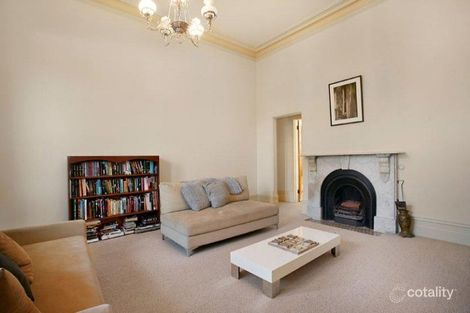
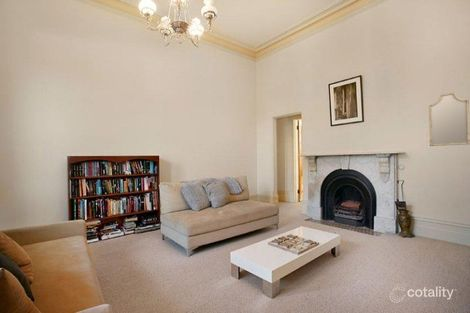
+ home mirror (448, 119)
